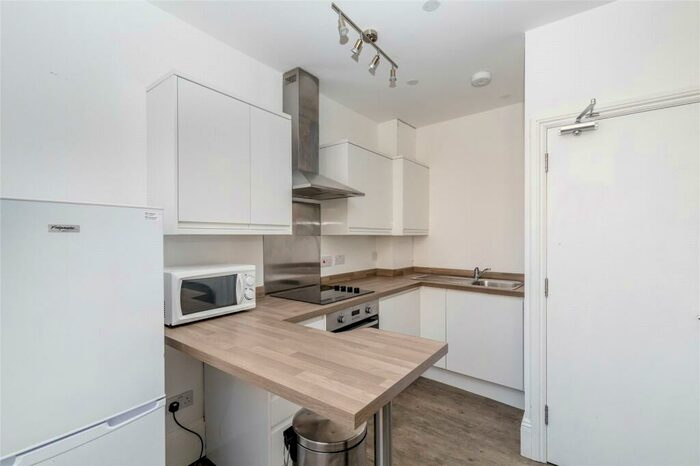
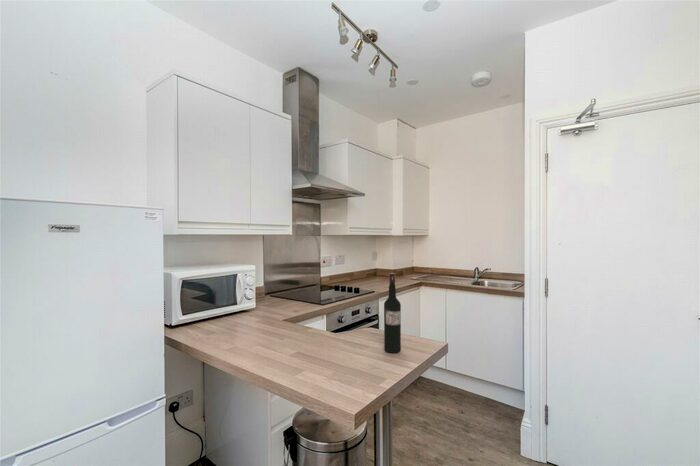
+ wine bottle (392, 311)
